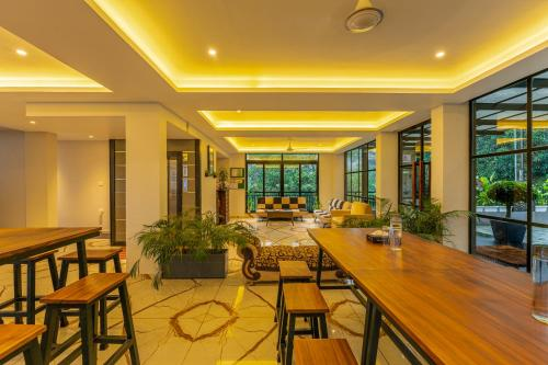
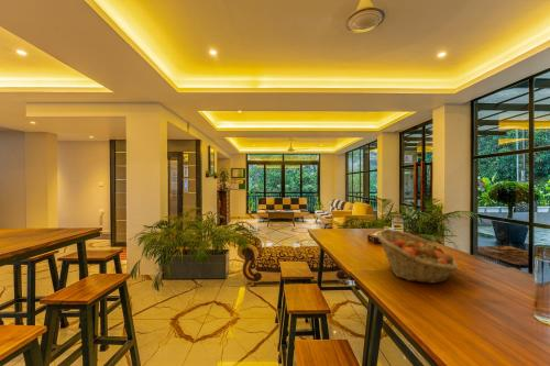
+ fruit basket (414, 253)
